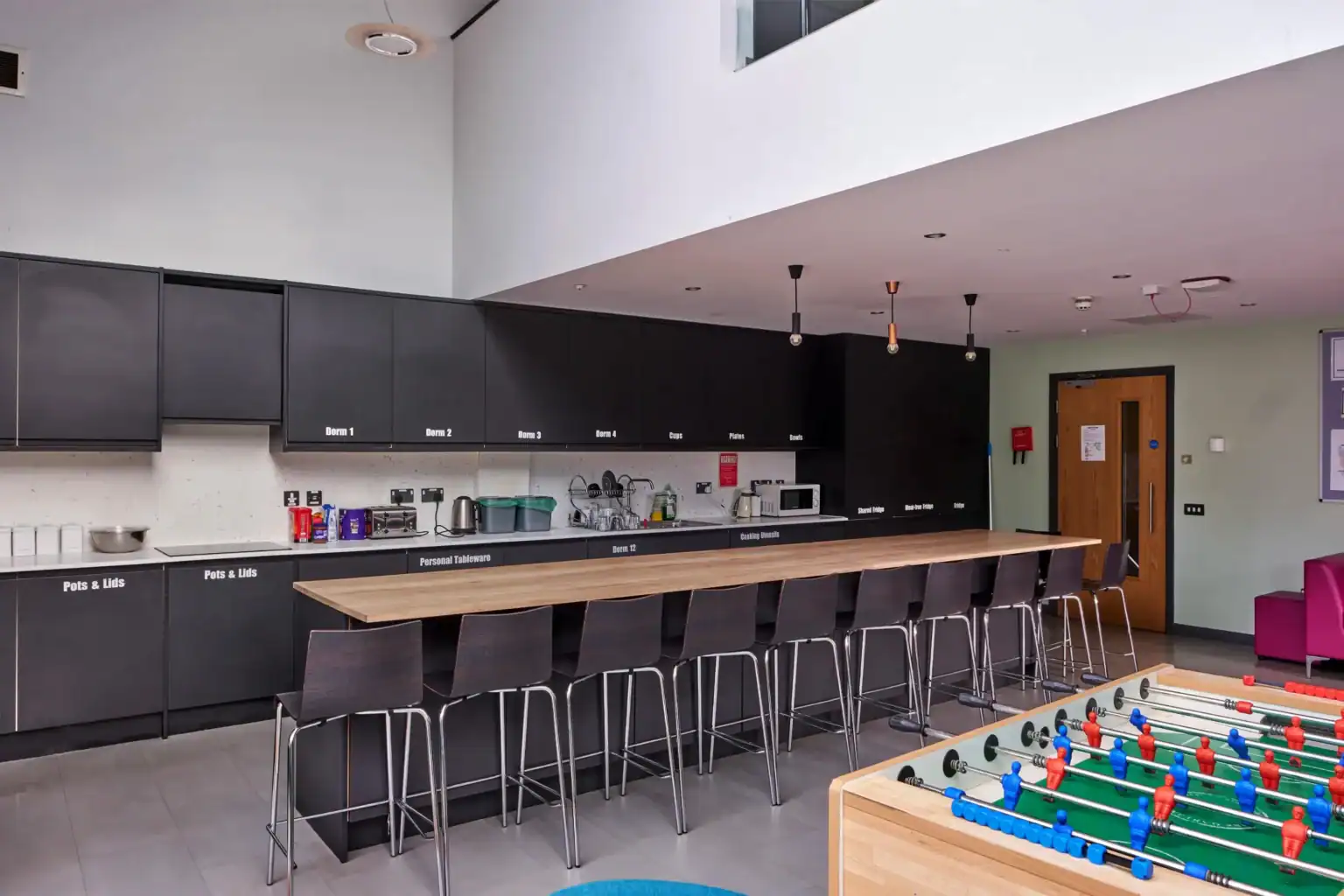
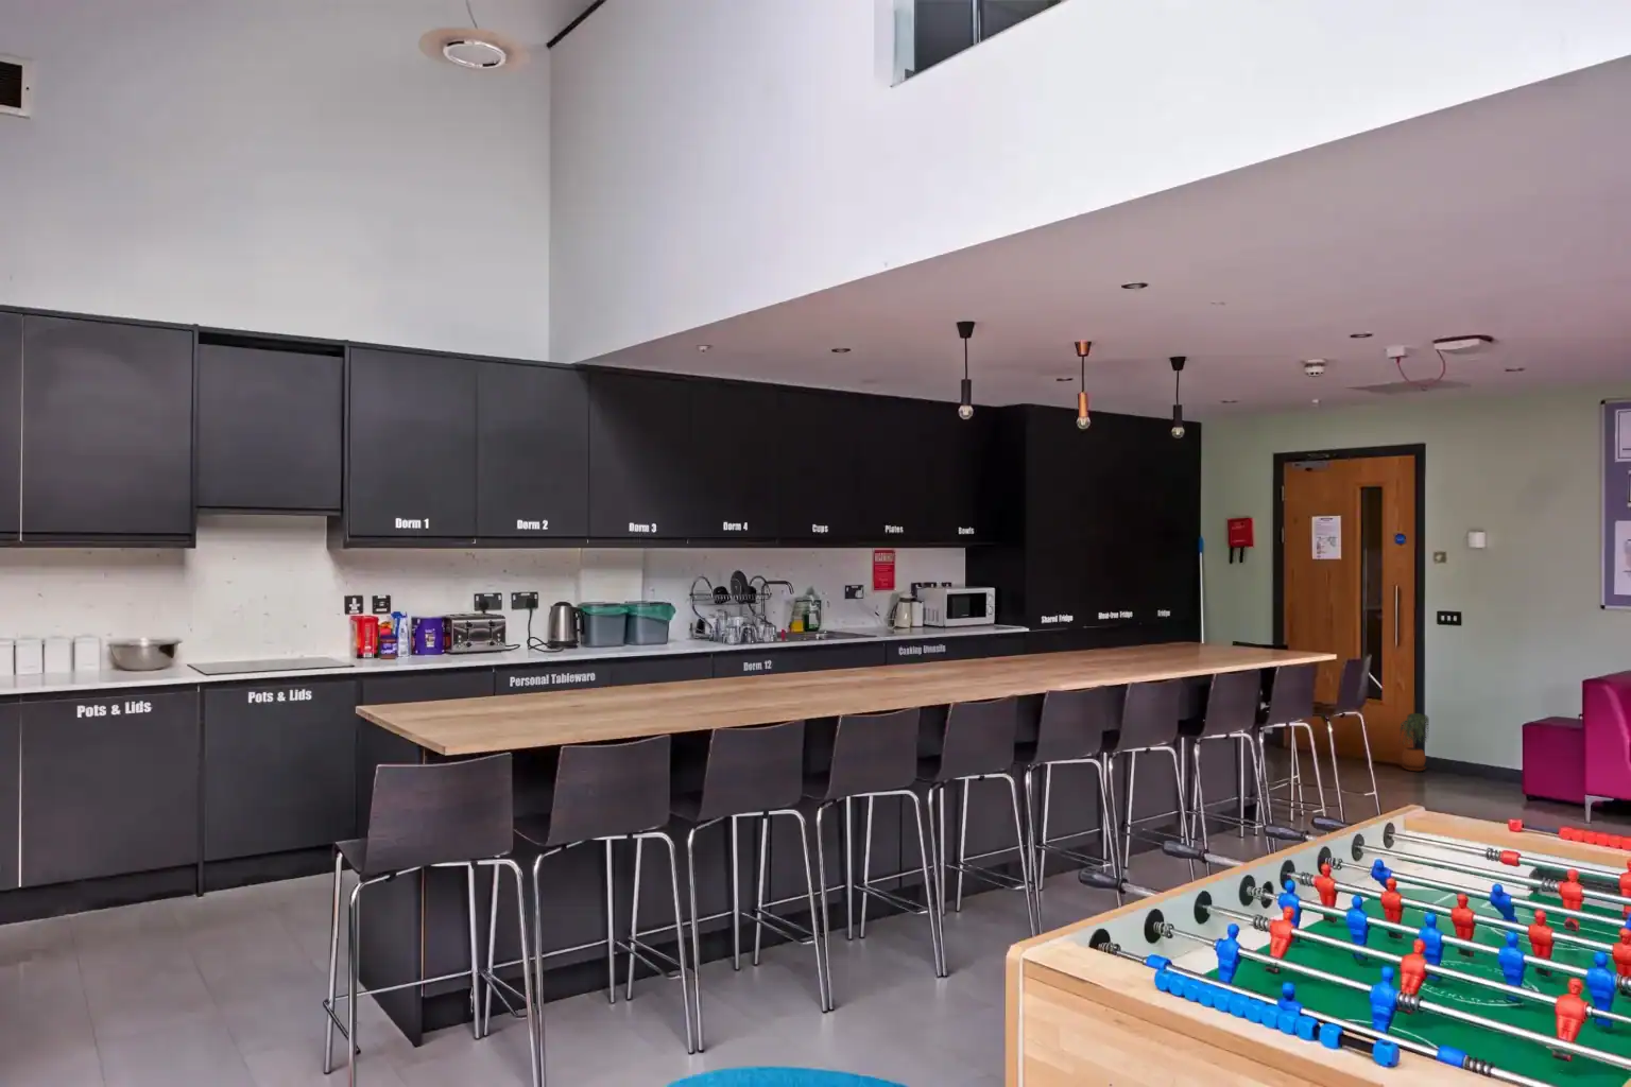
+ potted plant (1414, 741)
